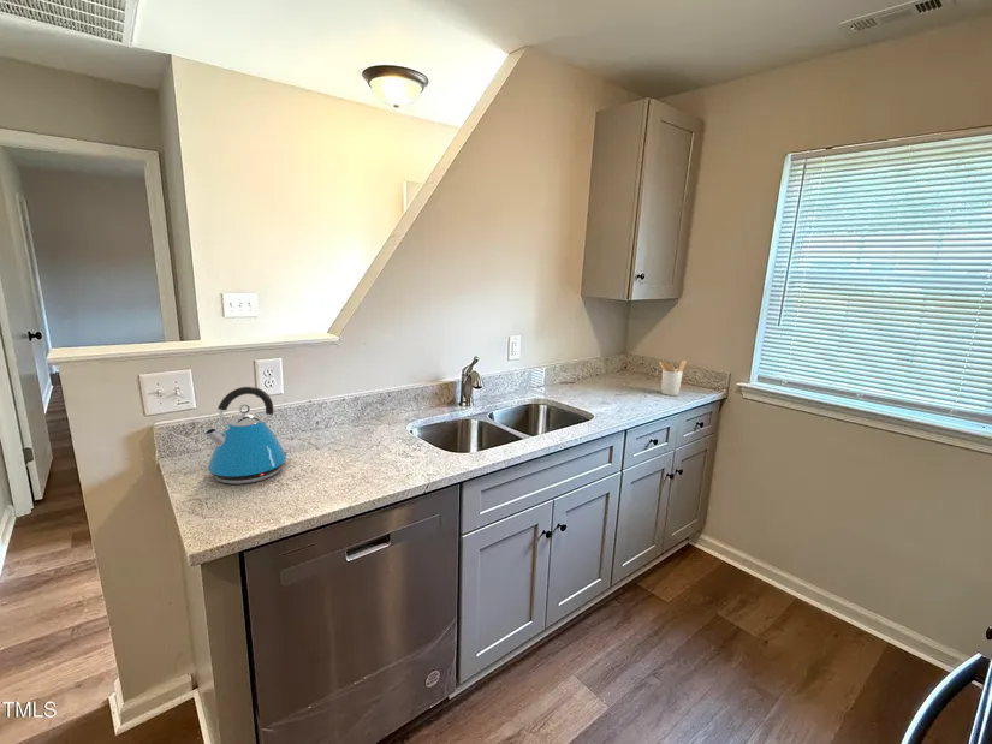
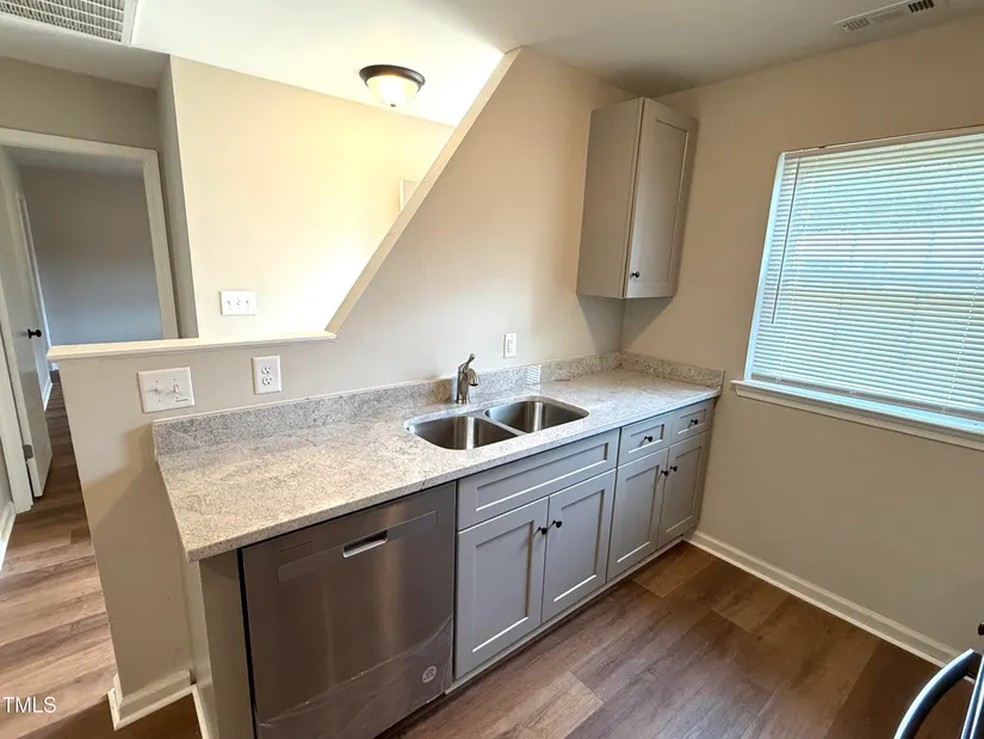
- kettle (248, 429)
- utensil holder (670, 376)
